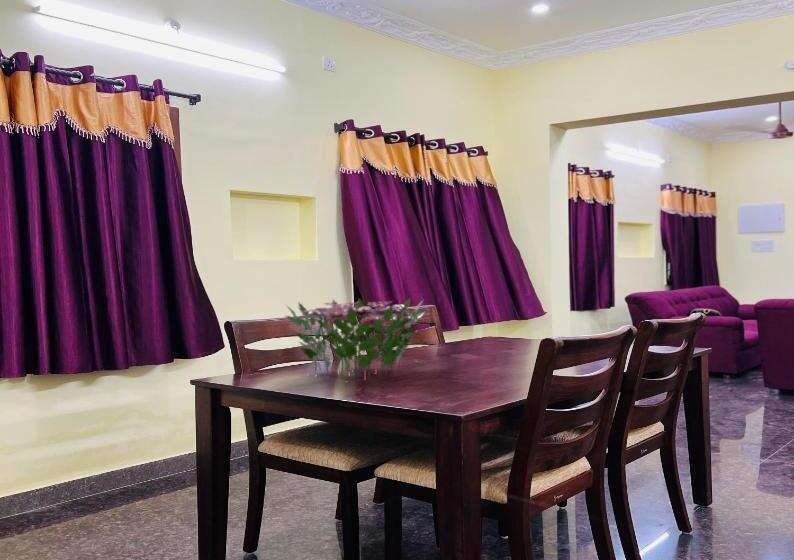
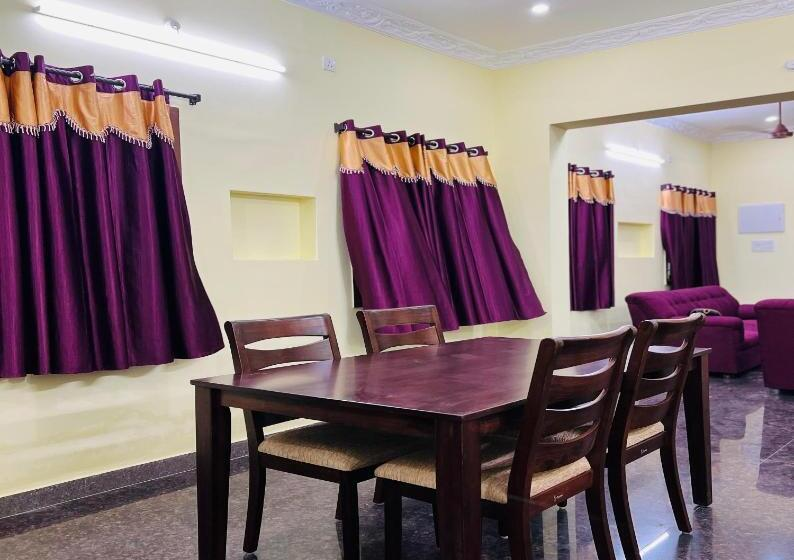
- flower arrangement (358, 337)
